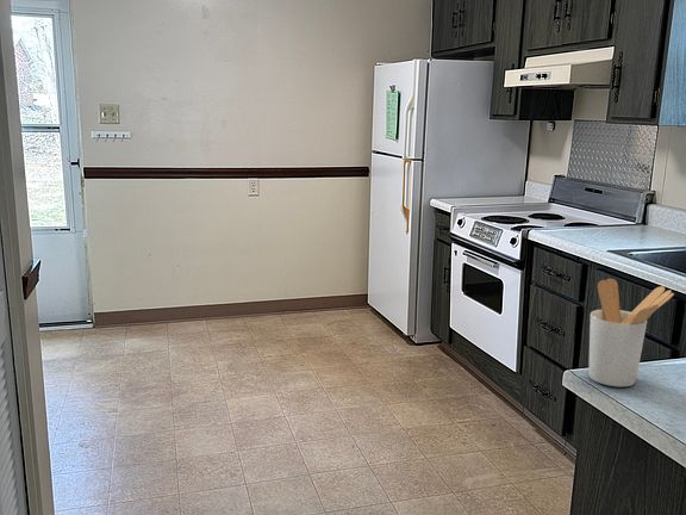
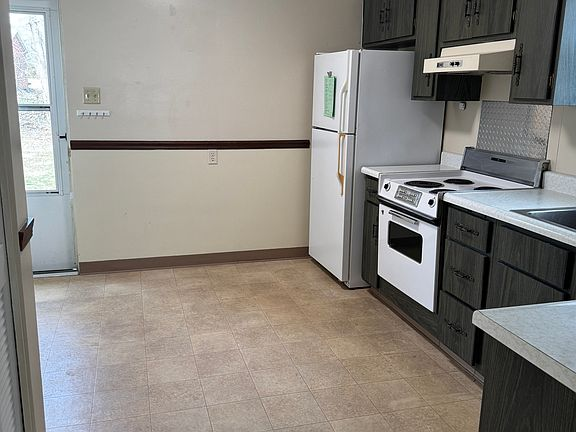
- utensil holder (629, 331)
